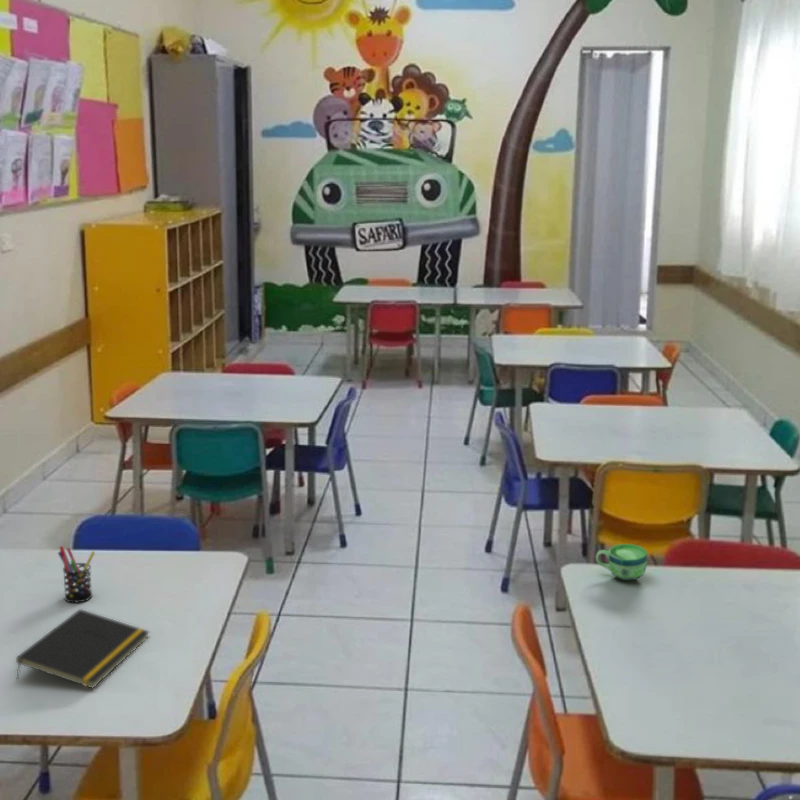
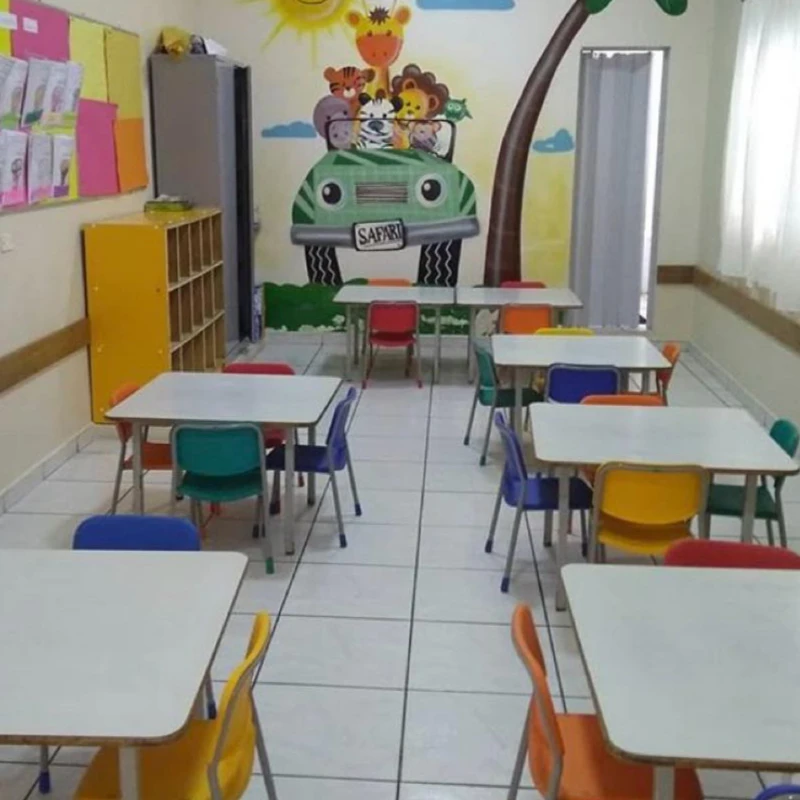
- notepad (85, 646)
- pen holder (74, 572)
- cup (621, 563)
